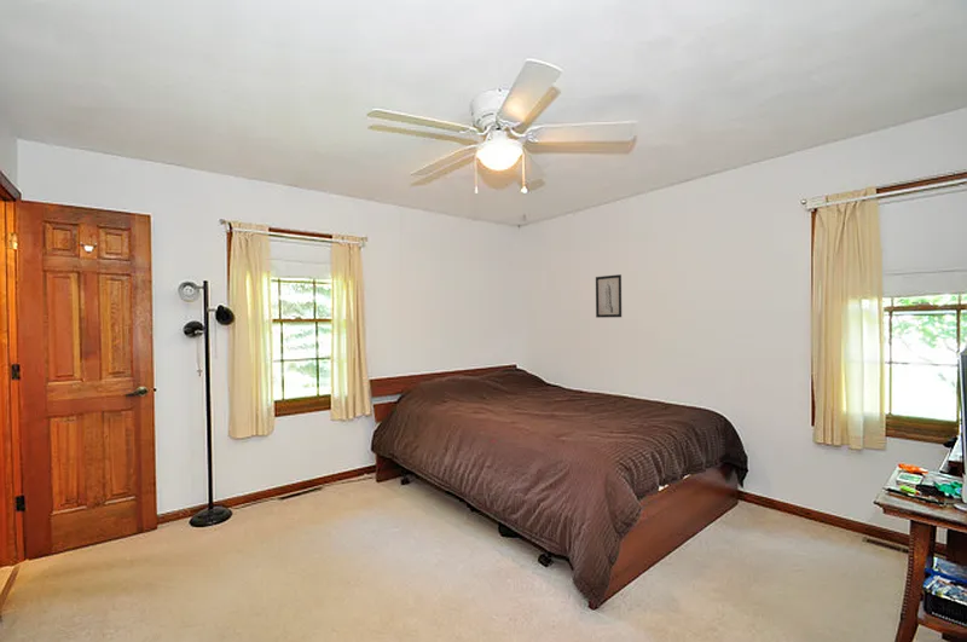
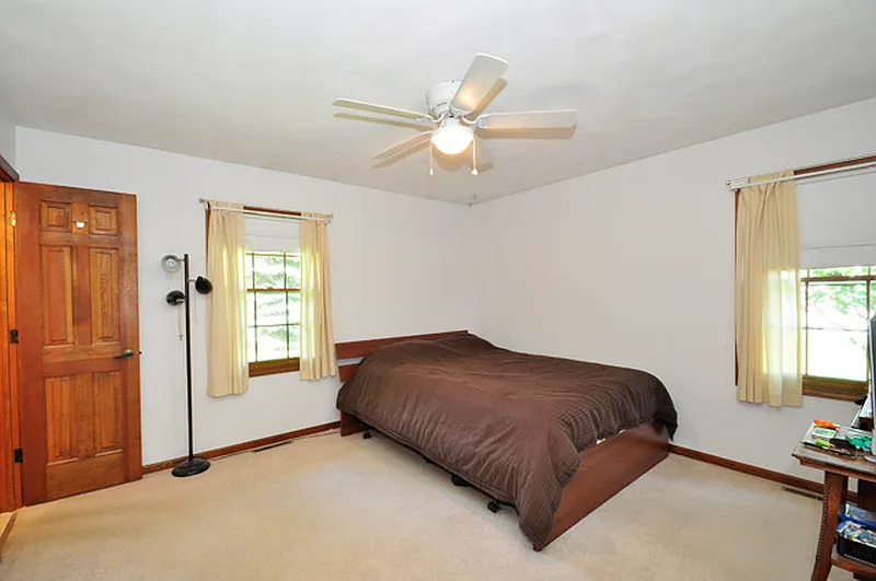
- wall art (608, 296)
